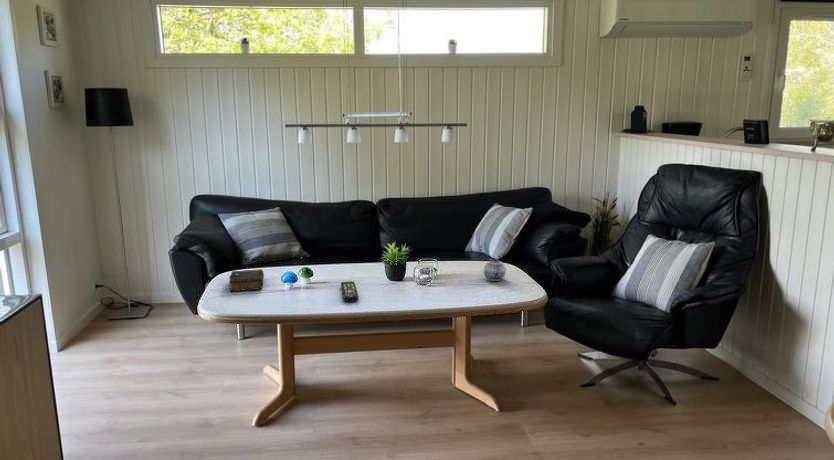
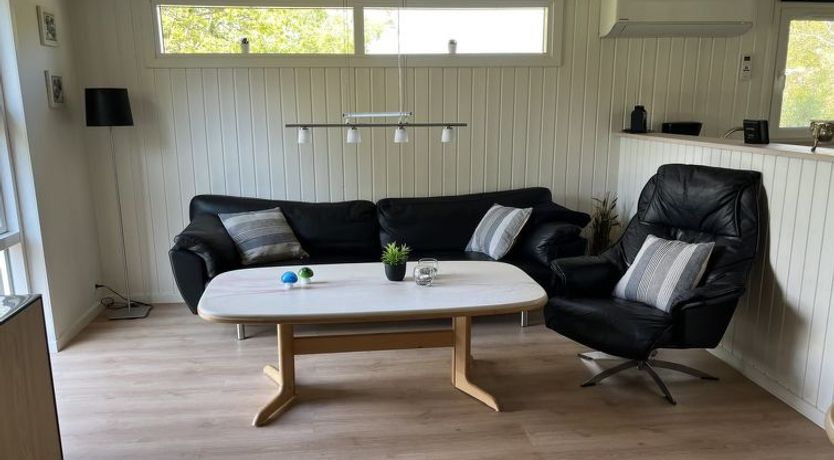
- teapot (494, 268)
- book (247, 277)
- remote control (349, 291)
